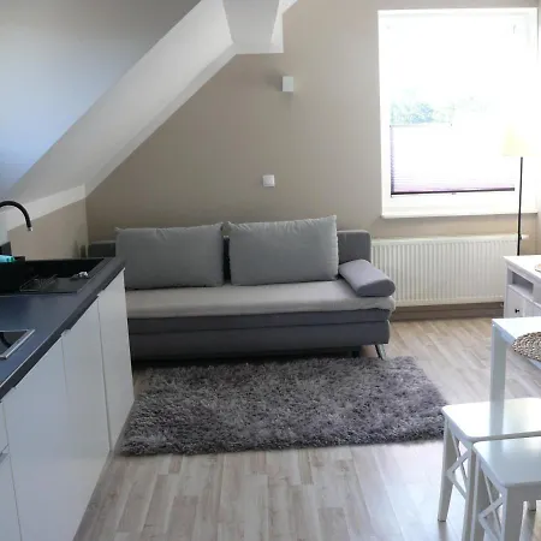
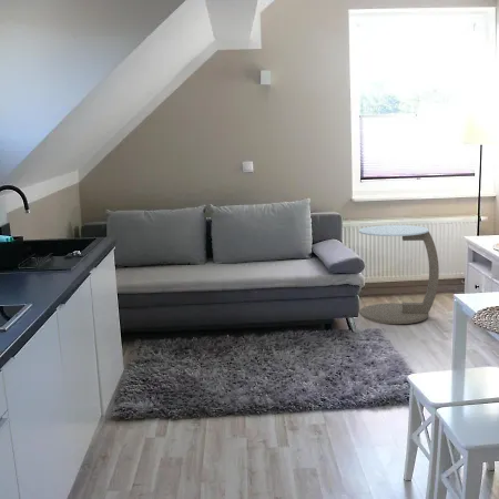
+ side table (395, 303)
